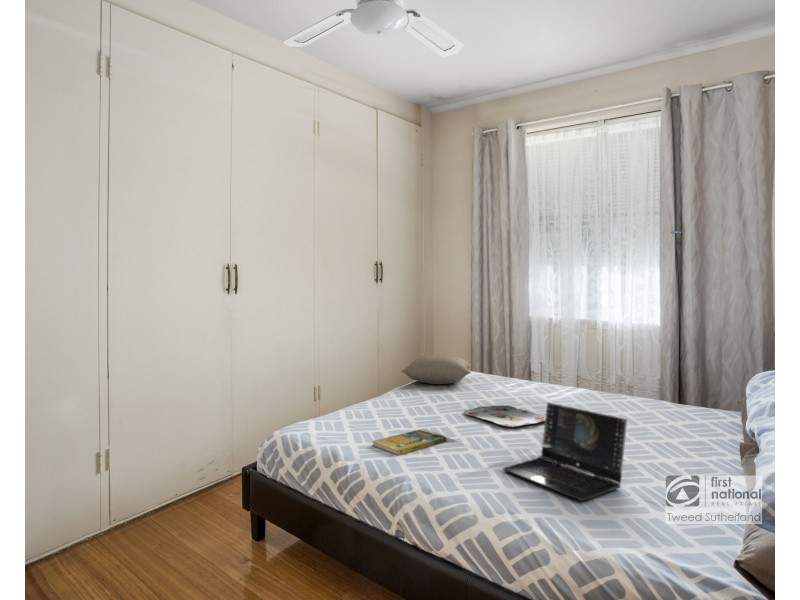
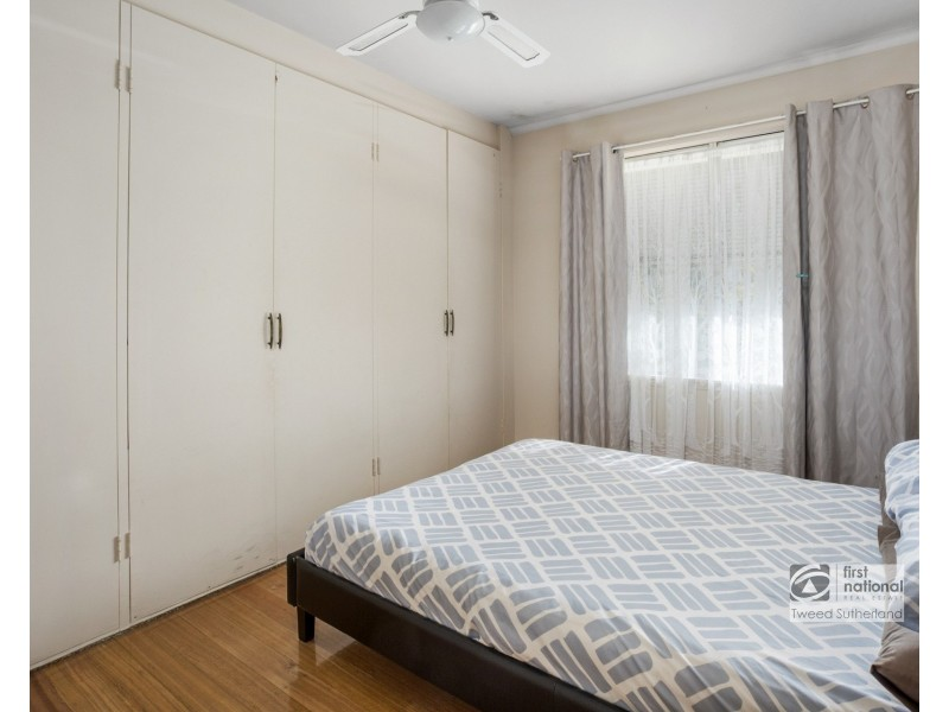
- booklet (409, 441)
- laptop (562, 446)
- pillow (438, 368)
- serving tray (505, 415)
